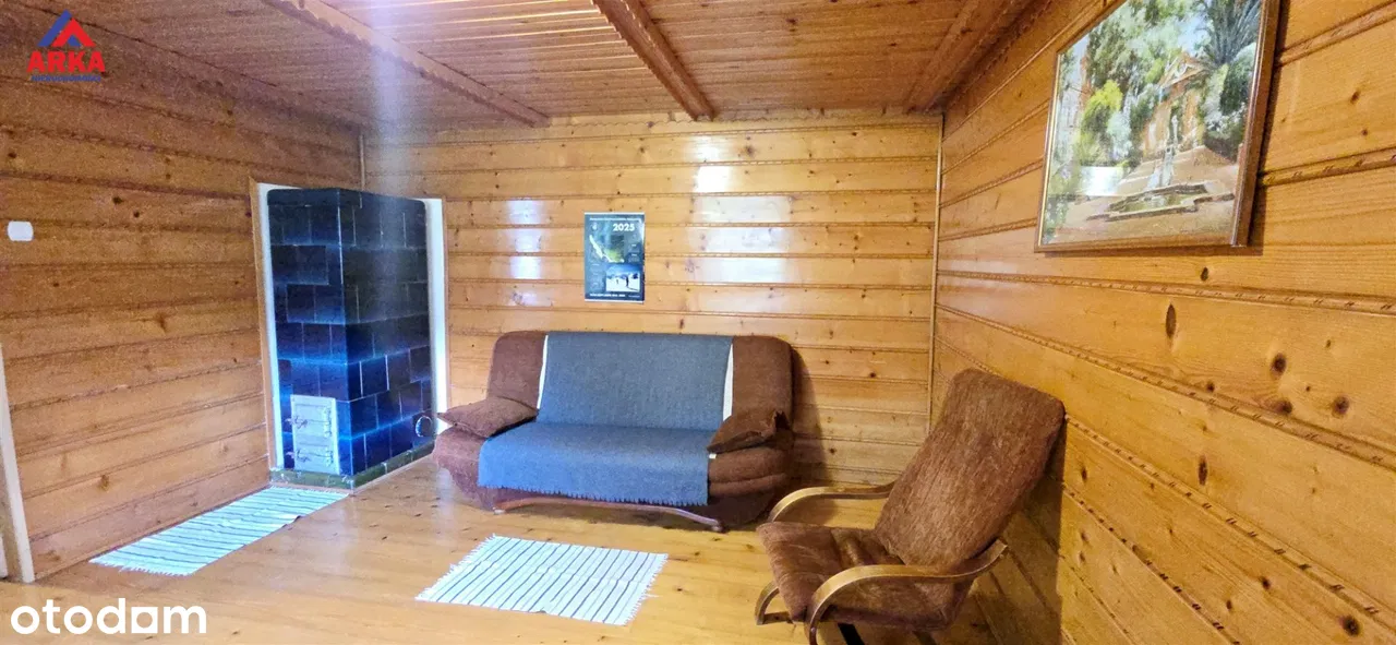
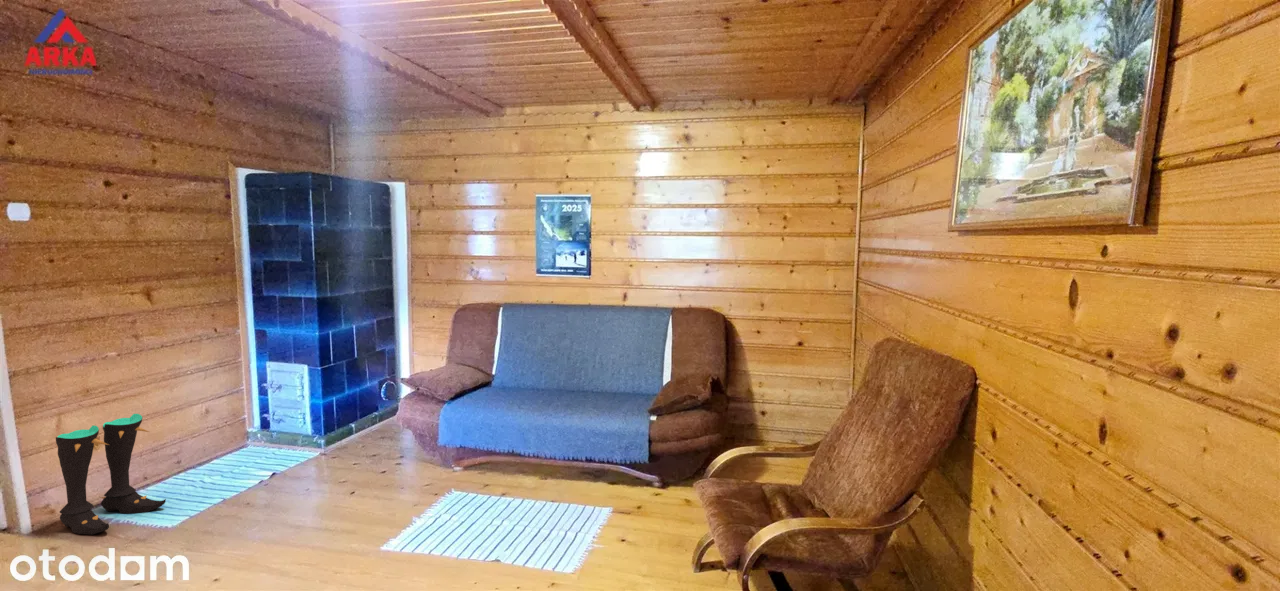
+ boots (110, 472)
